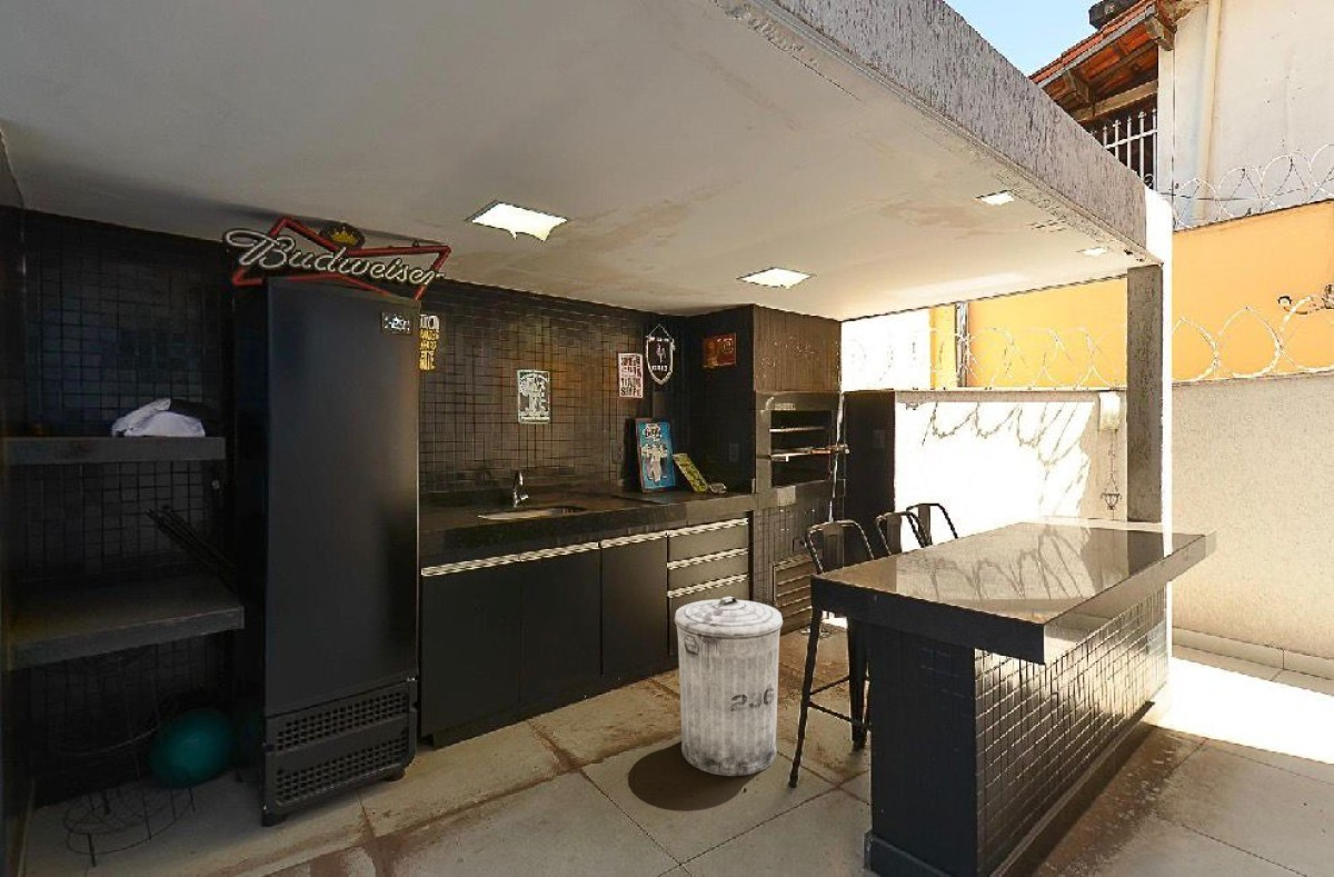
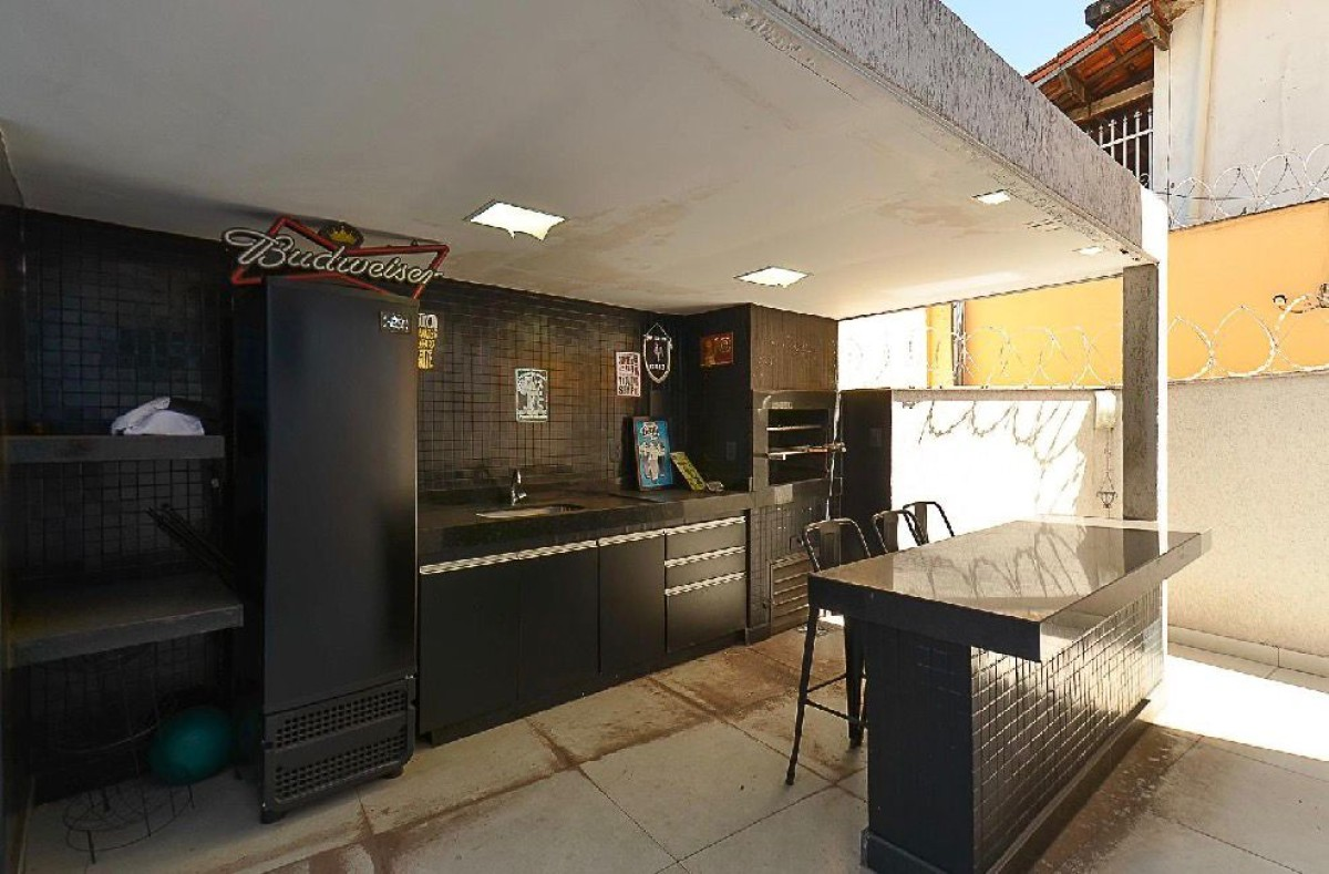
- trash can (728, 674)
